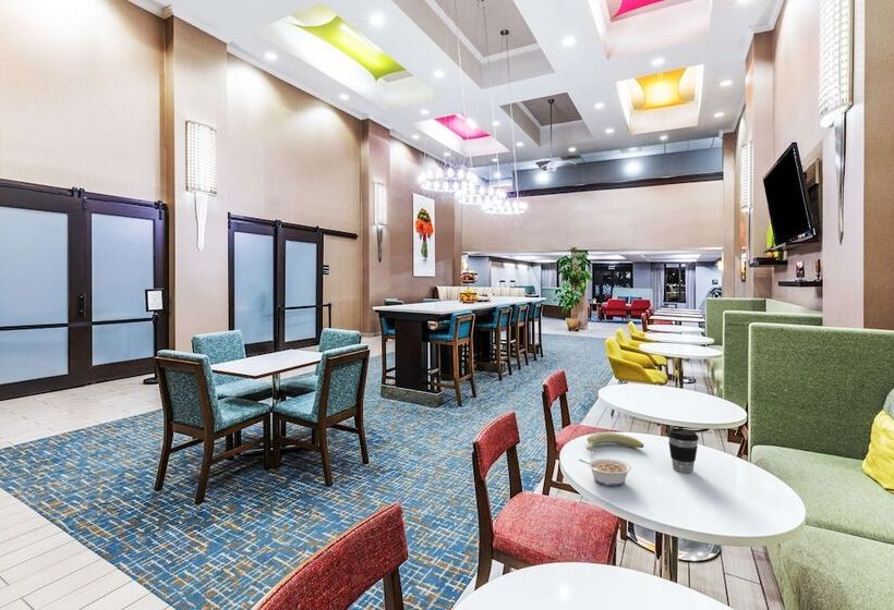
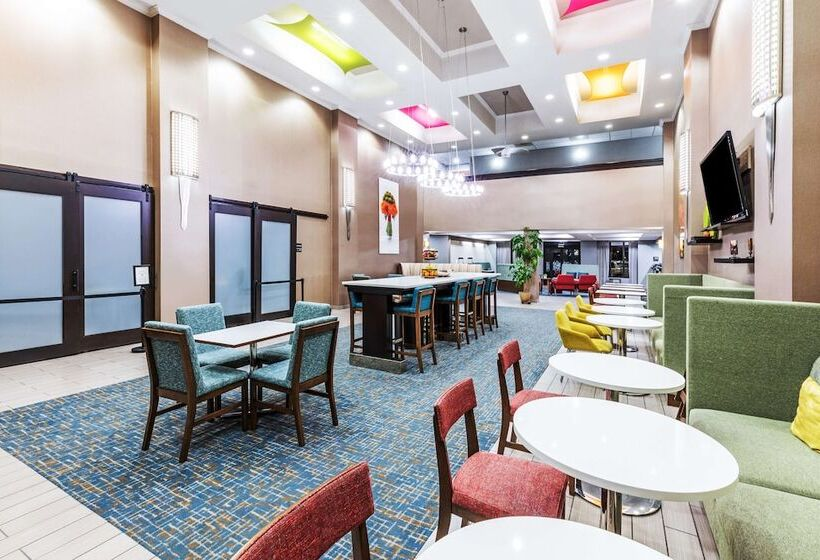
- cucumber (608, 442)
- coffee cup (682, 450)
- legume (607, 472)
